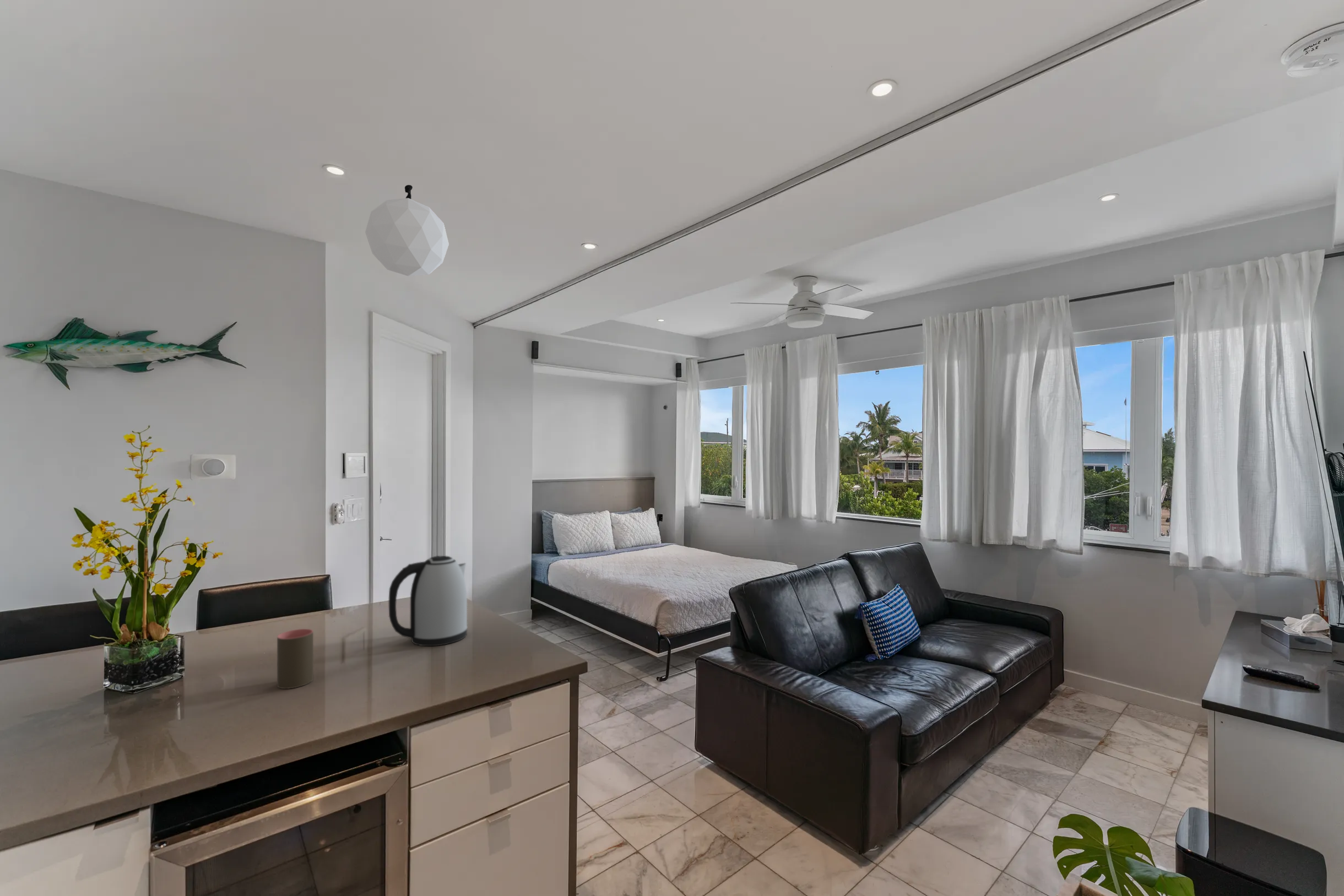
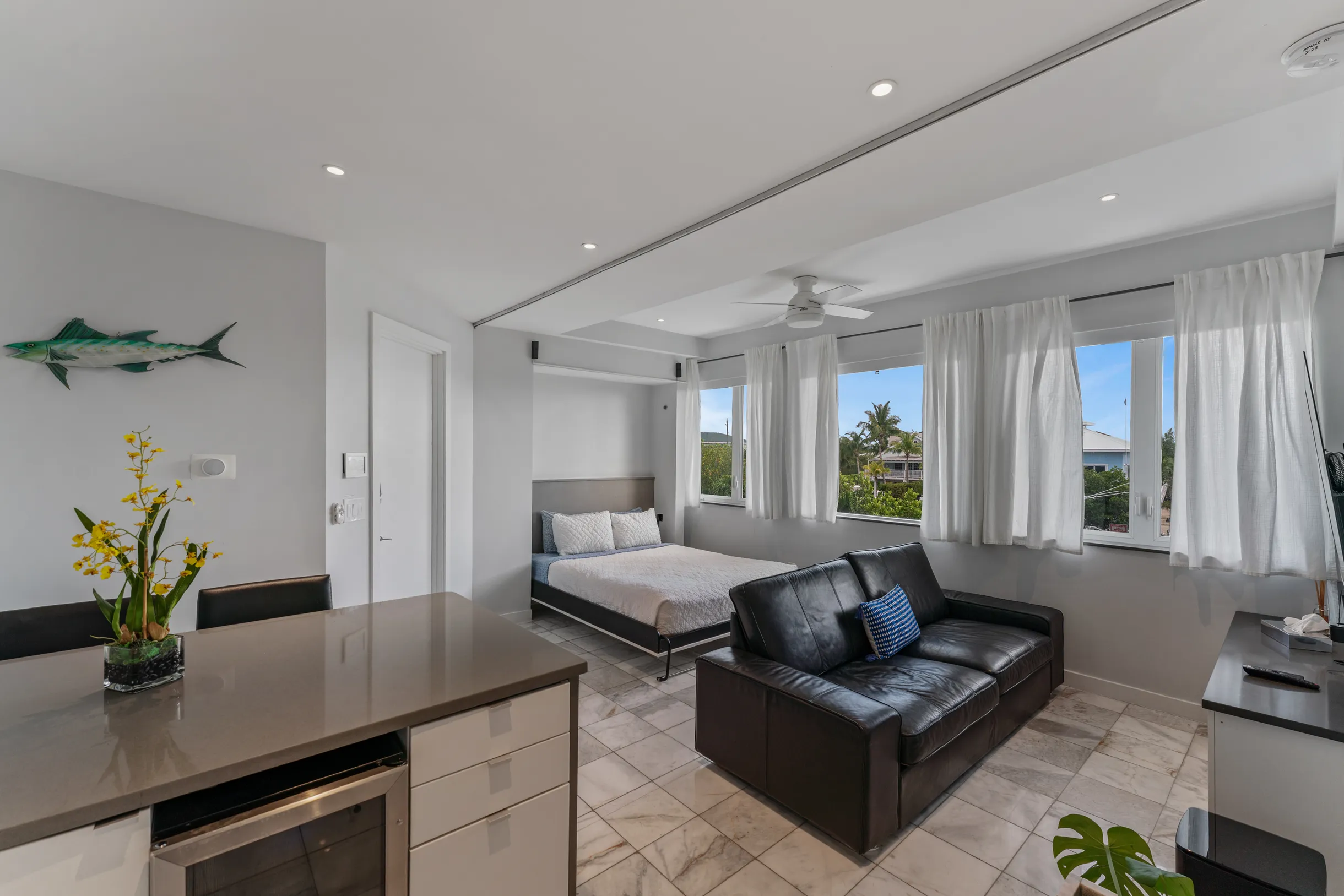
- cup (295, 658)
- kettle (429, 598)
- pendant lamp (408, 230)
